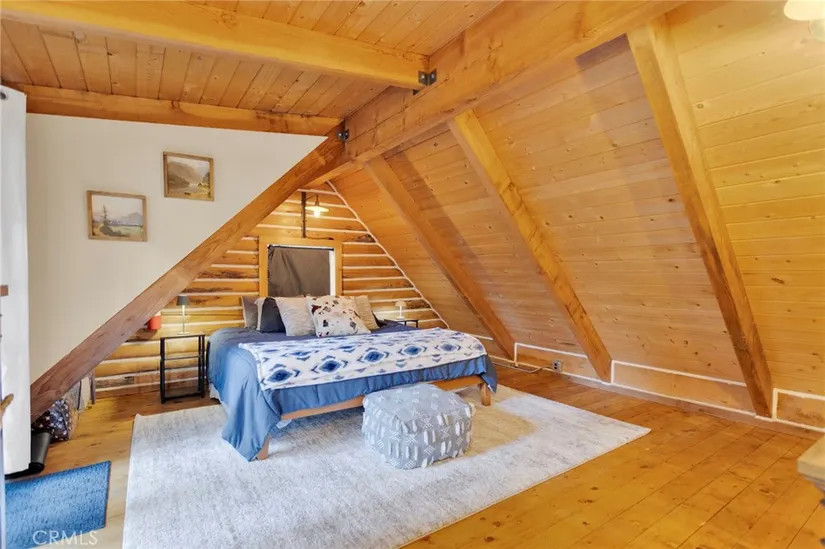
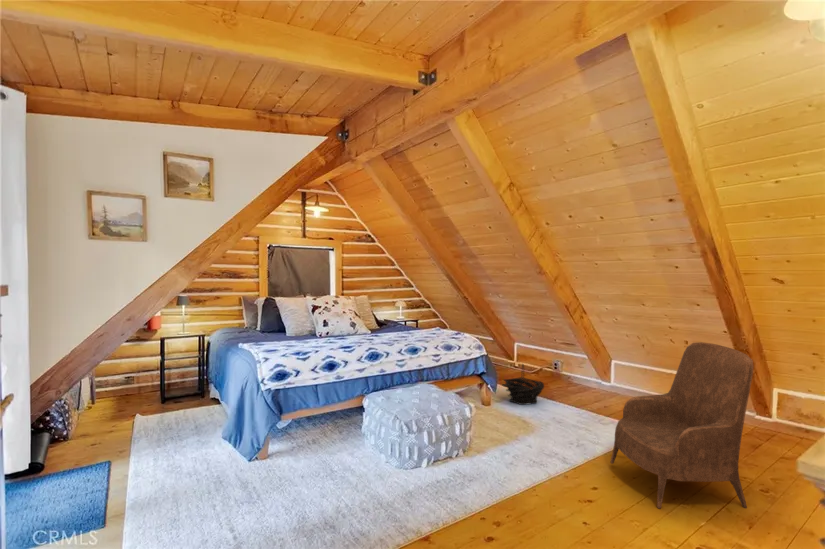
+ armchair (675, 415)
+ basket (523, 382)
